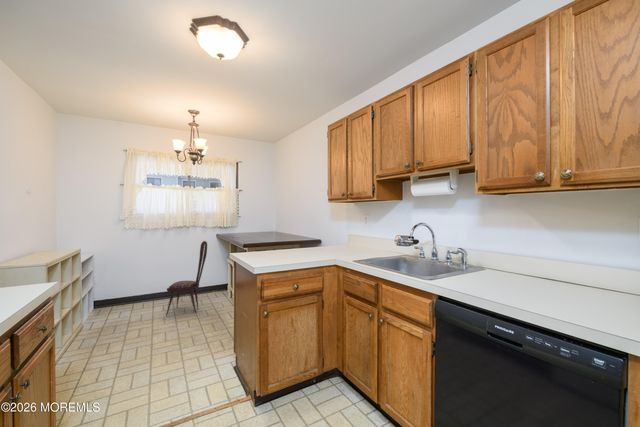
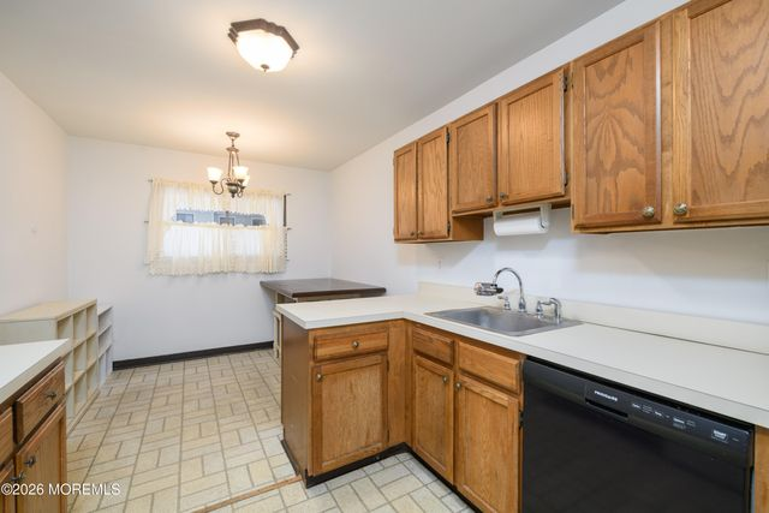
- dining chair (188, 281)
